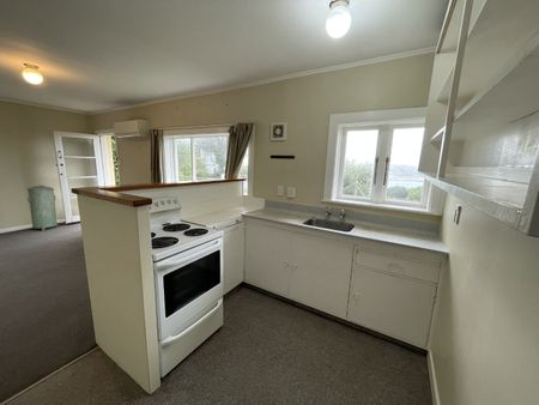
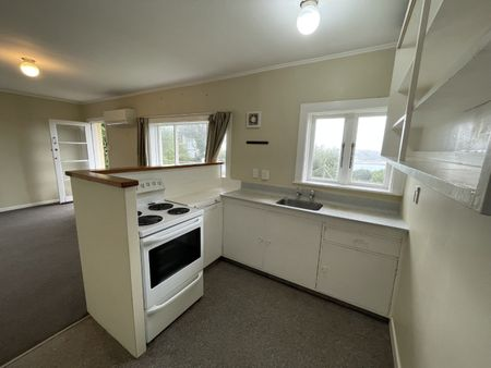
- trash can (43, 206)
